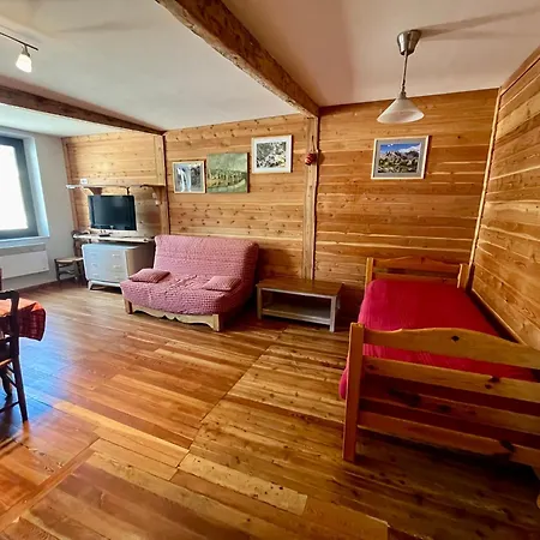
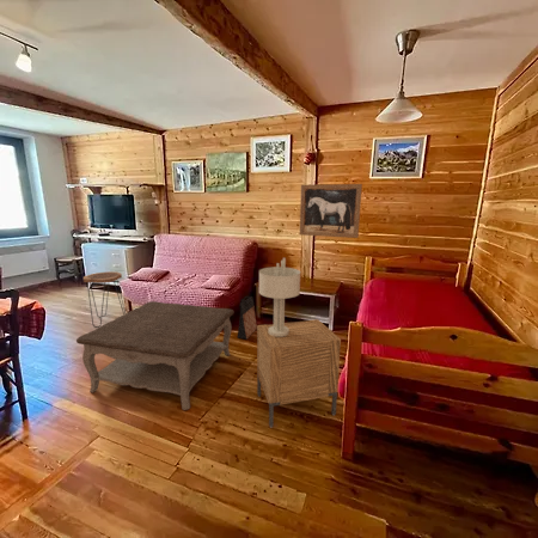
+ coffee table (166, 347)
+ wall art (329, 210)
+ table lamp (279, 295)
+ nightstand (295, 368)
+ side table (106, 299)
+ bag (246, 314)
